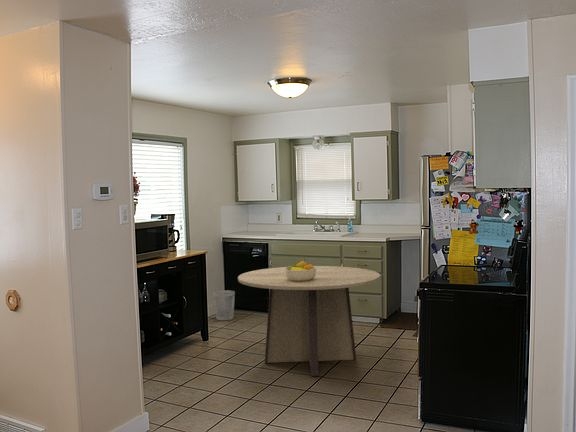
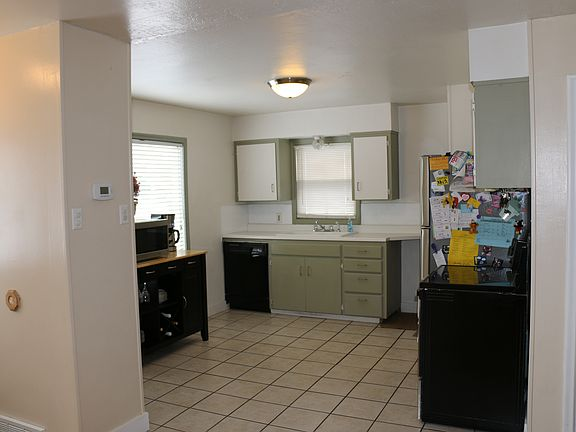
- wastebasket (224, 305)
- fruit bowl (300, 270)
- dining table (309, 317)
